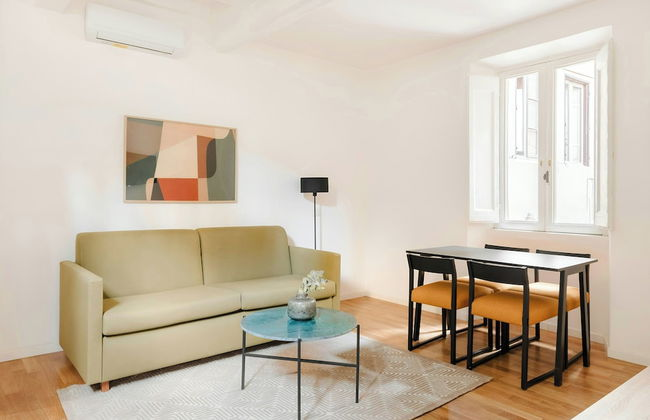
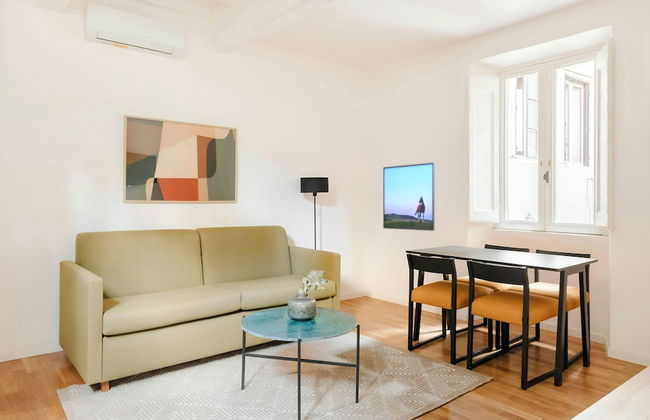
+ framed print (407, 197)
